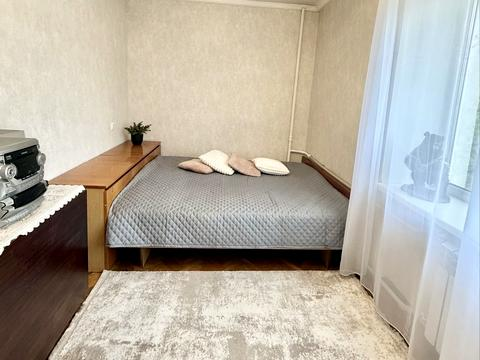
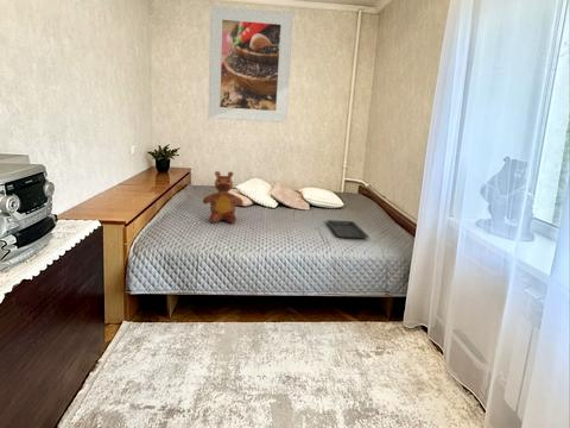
+ serving tray (346, 229)
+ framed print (249, 67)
+ teddy bear (223, 196)
